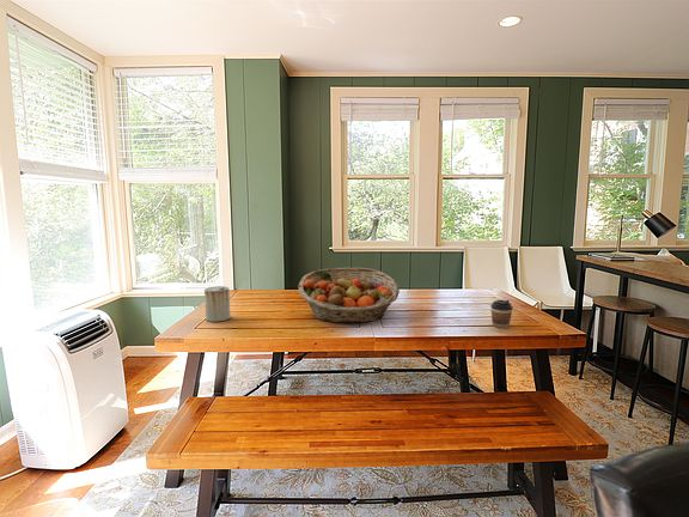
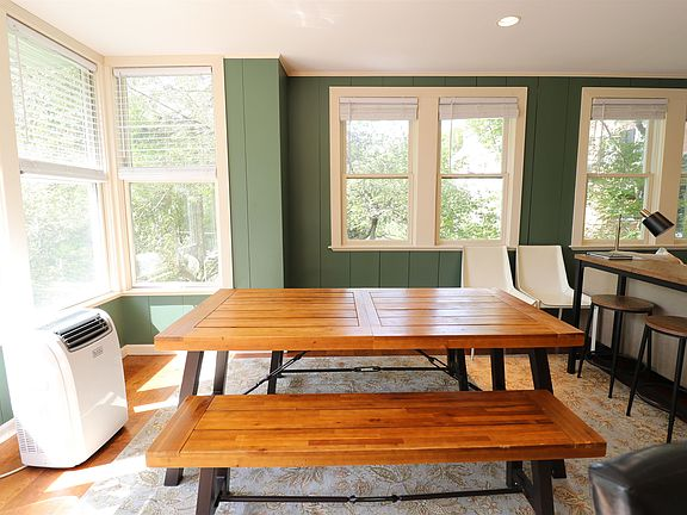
- fruit basket (348, 293)
- storage drum (217, 303)
- coffee cup (501, 312)
